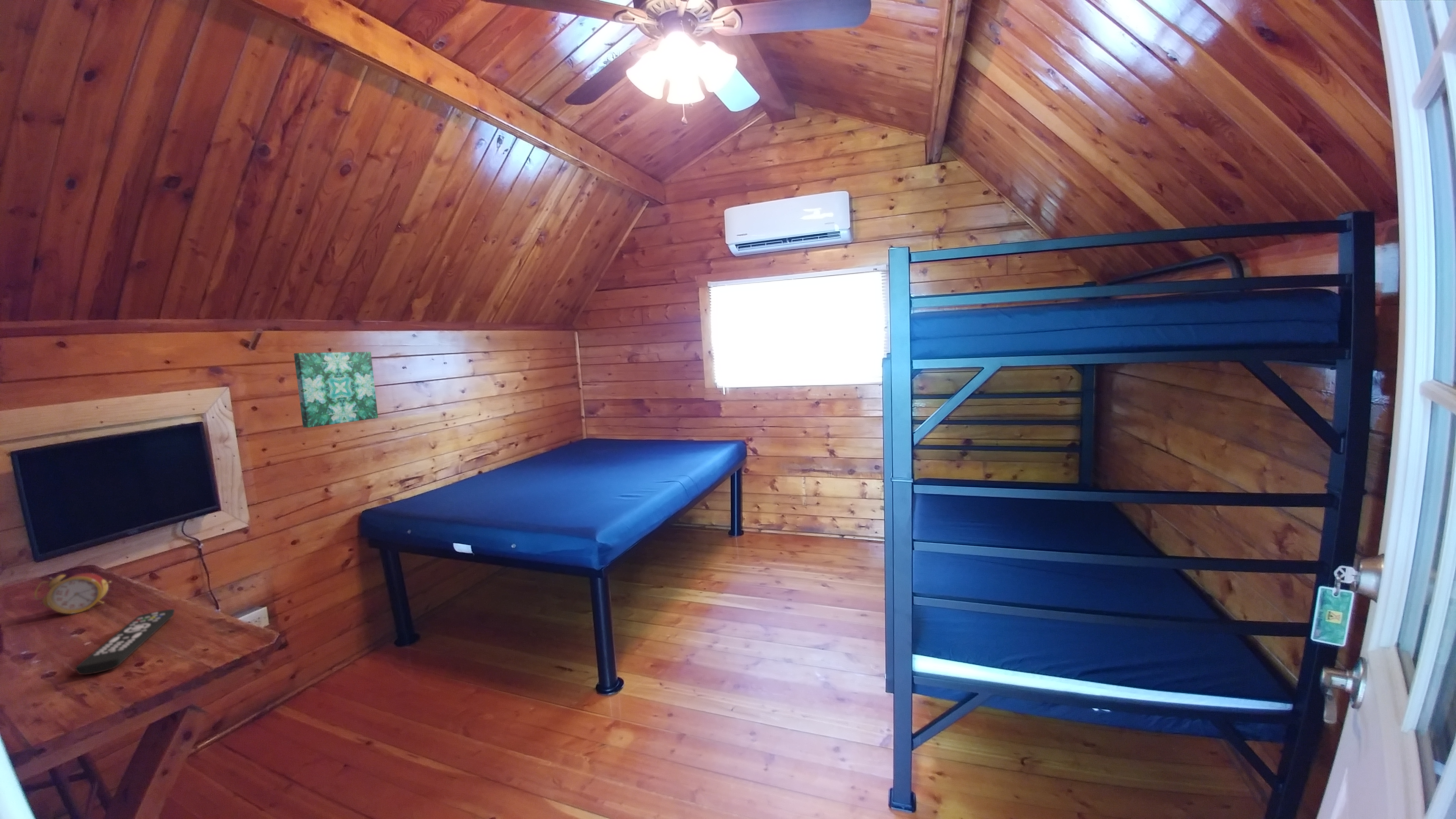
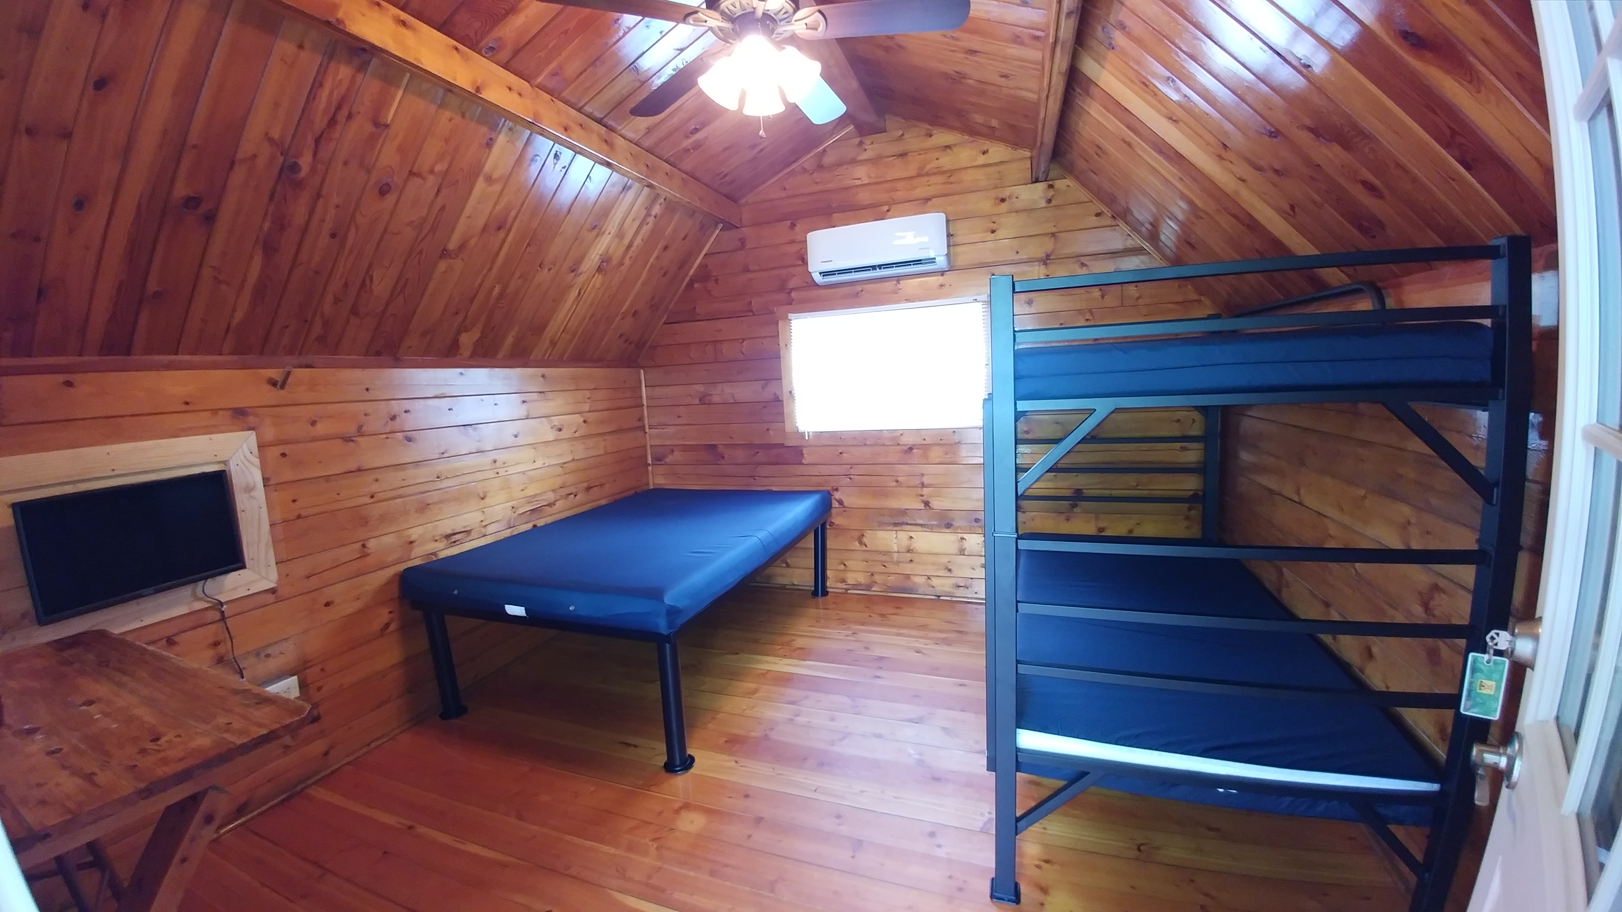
- remote control (130, 639)
- alarm clock (74, 592)
- wall art (338, 388)
